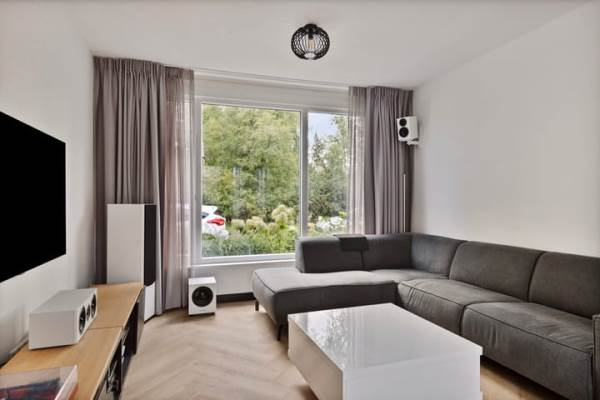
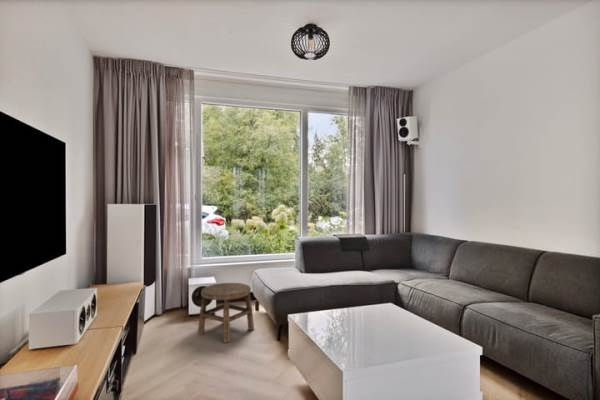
+ stool (226, 309)
